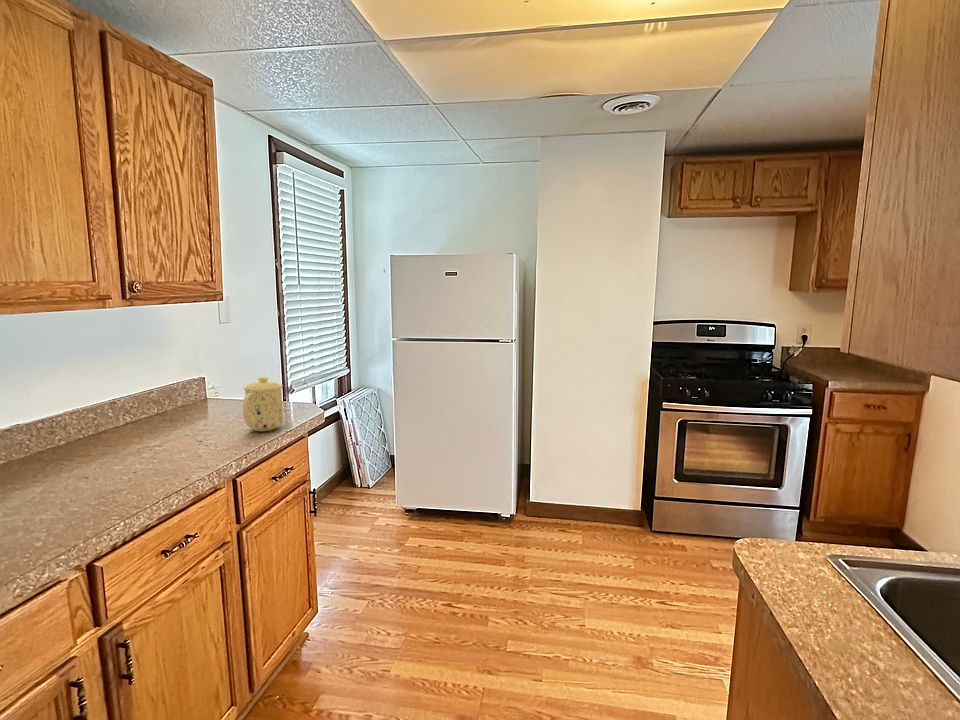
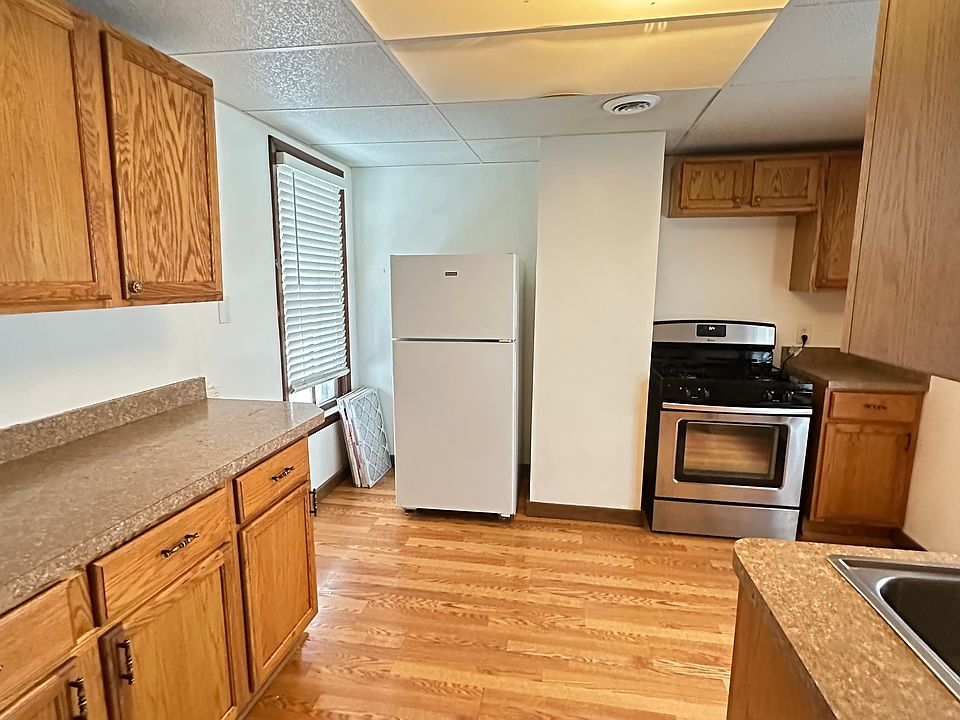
- mug (262, 403)
